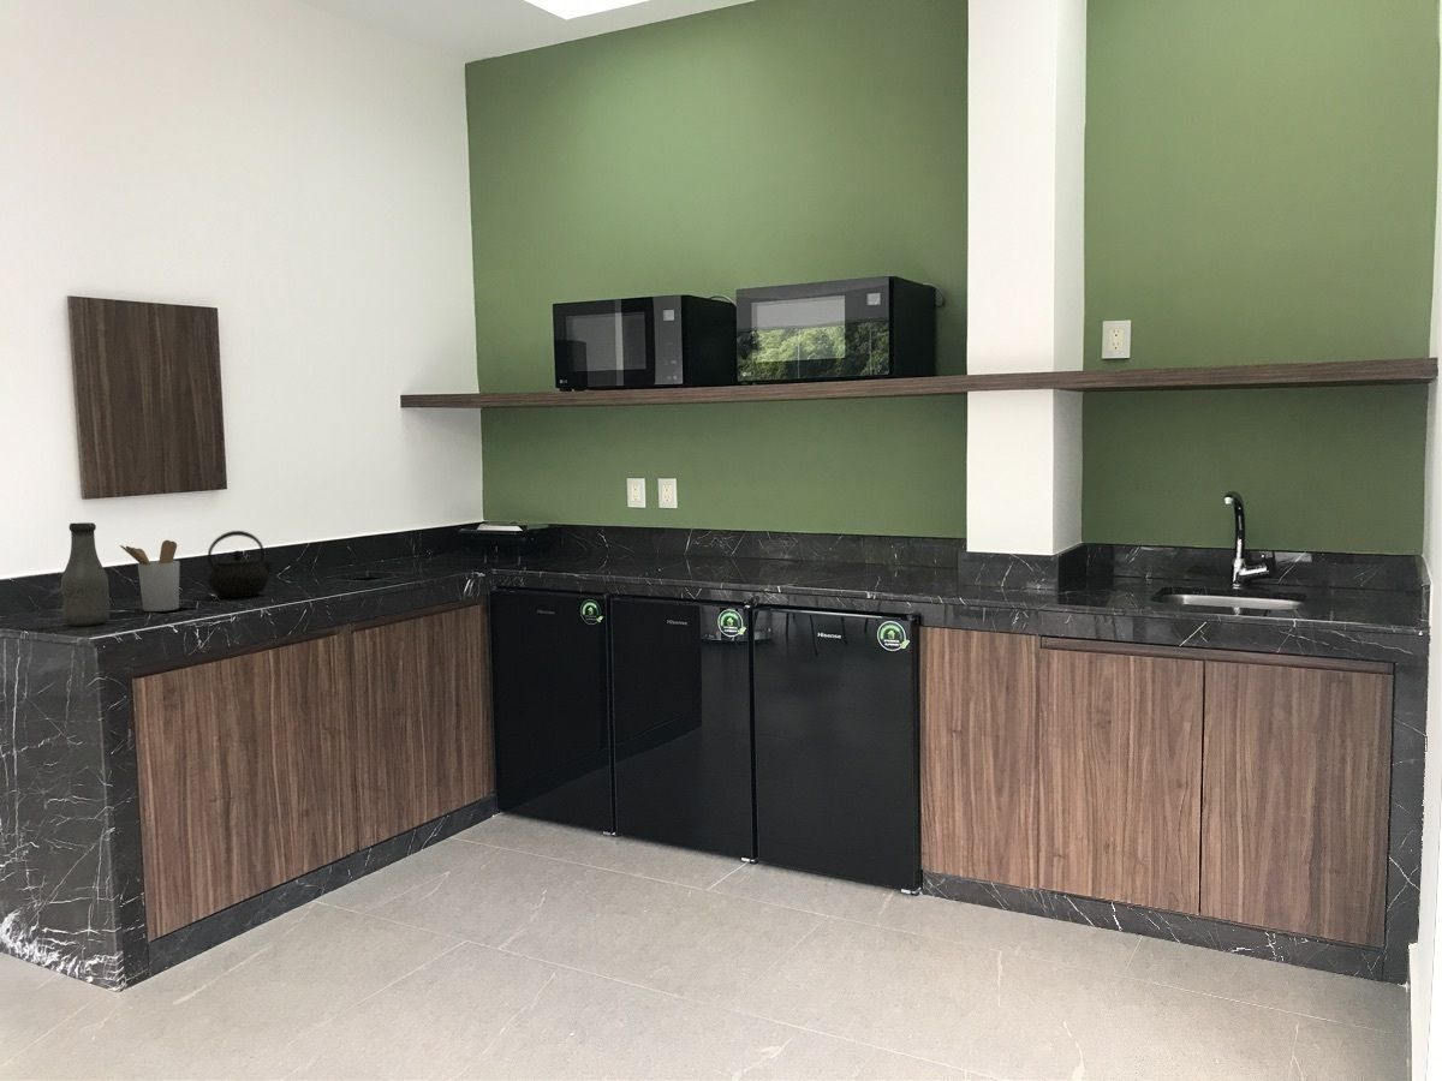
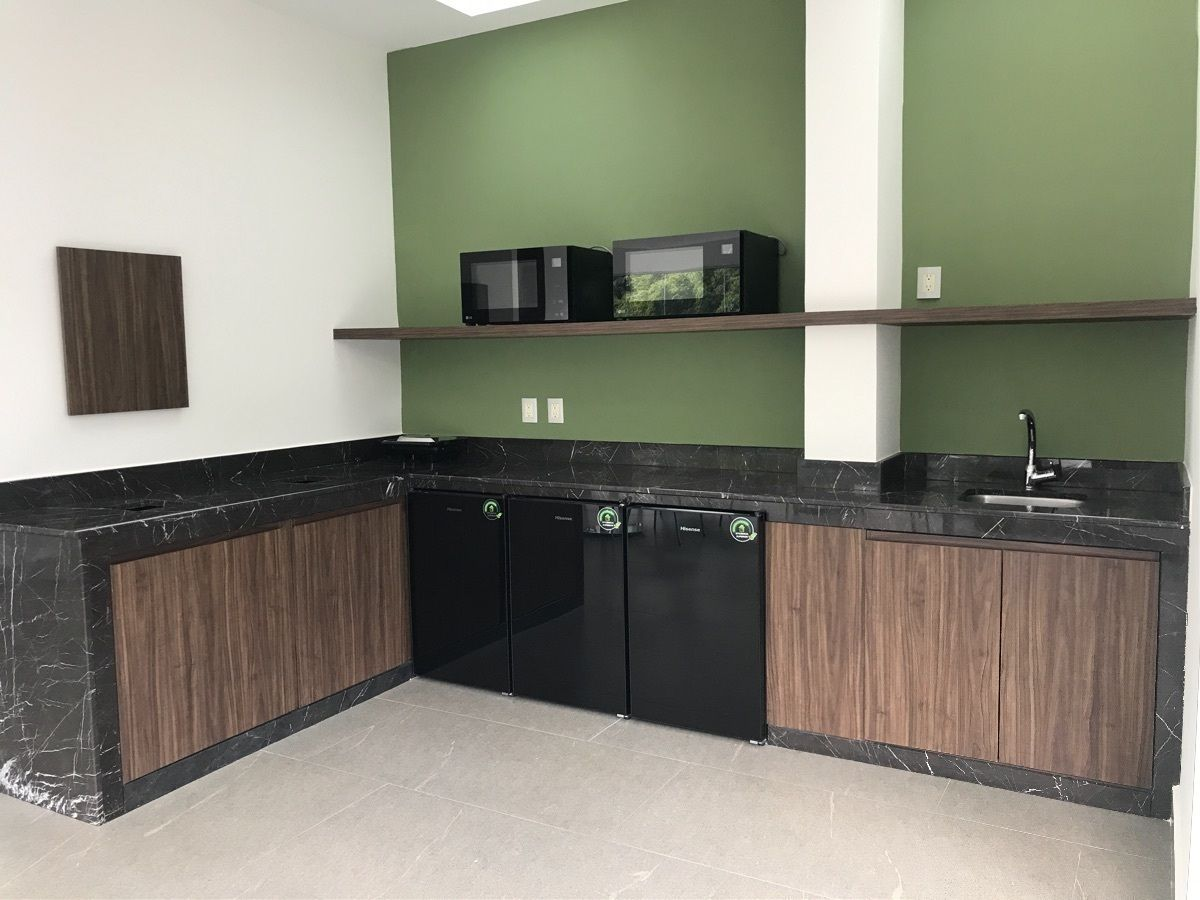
- kettle (242, 562)
- bottle (84, 573)
- utensil holder (149, 575)
